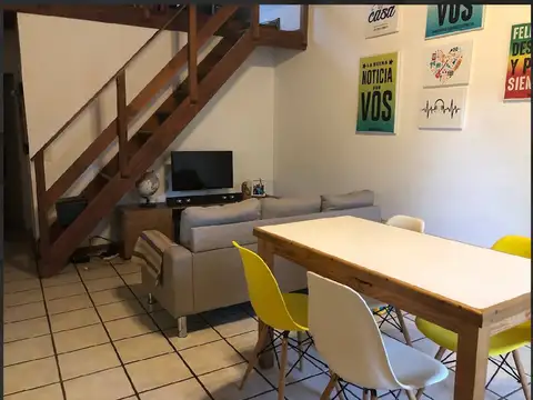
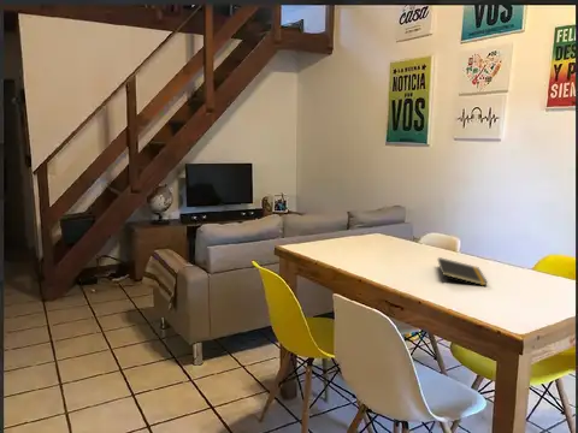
+ notepad (460, 271)
